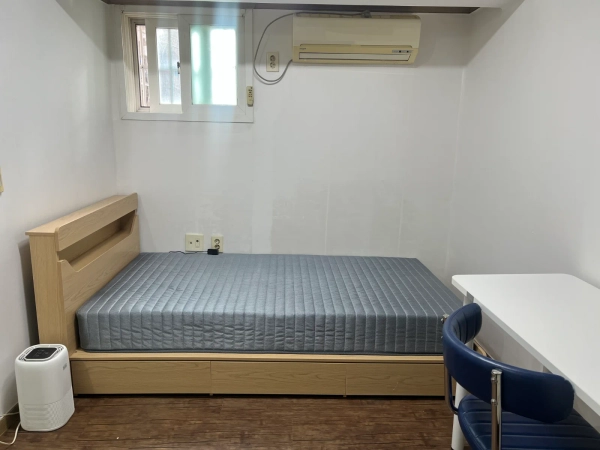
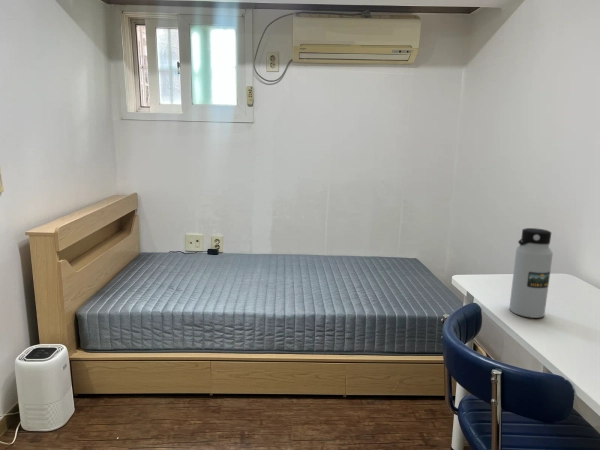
+ water bottle (531, 271)
